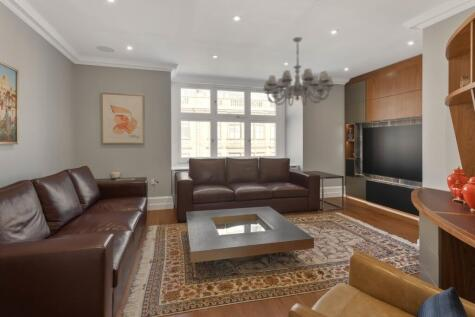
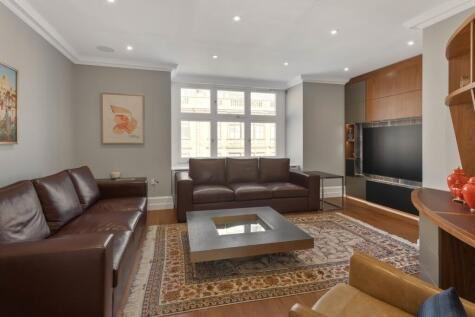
- chandelier (297, 70)
